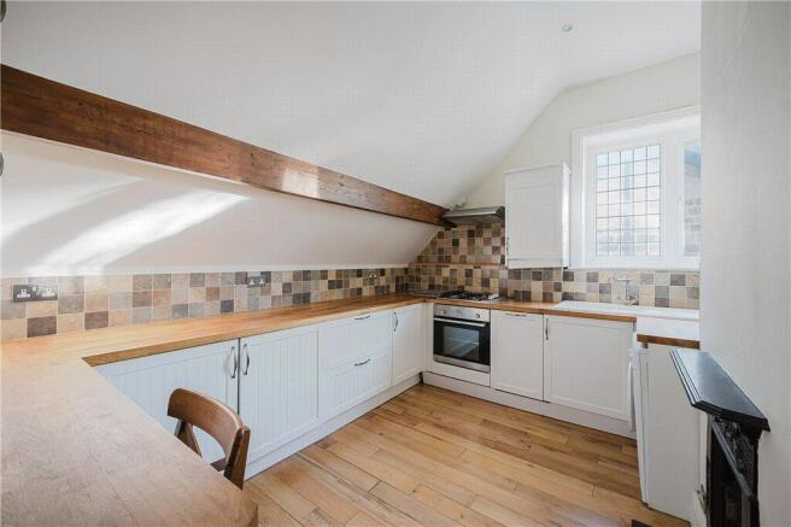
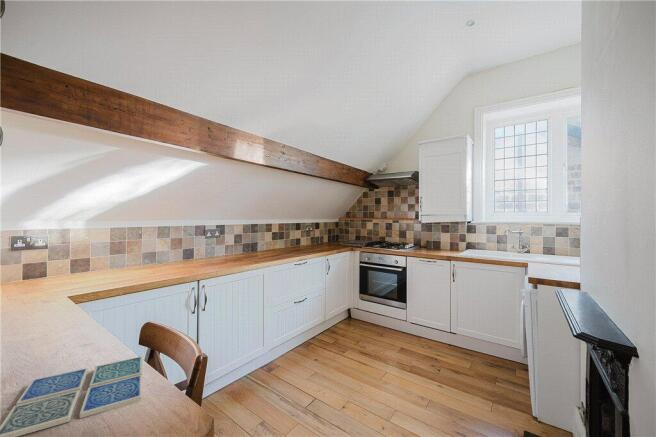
+ drink coaster (87, 390)
